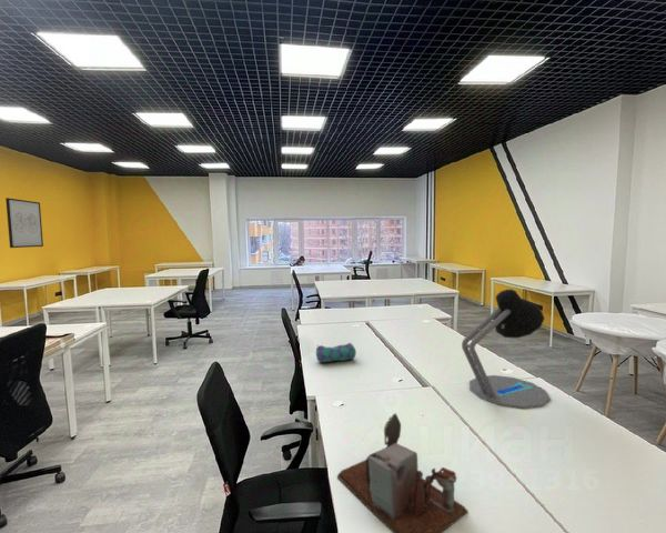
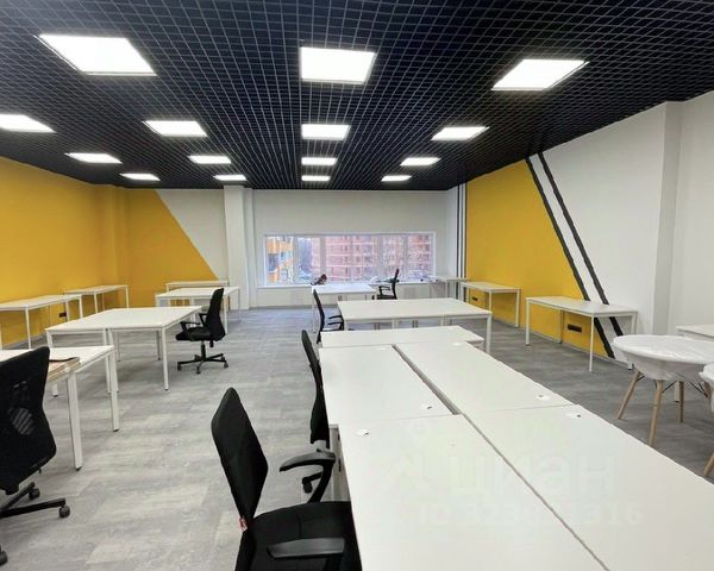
- desk lamp (504, 336)
- pencil case (335, 352)
- wall art (26, 223)
- desk organizer (397, 459)
